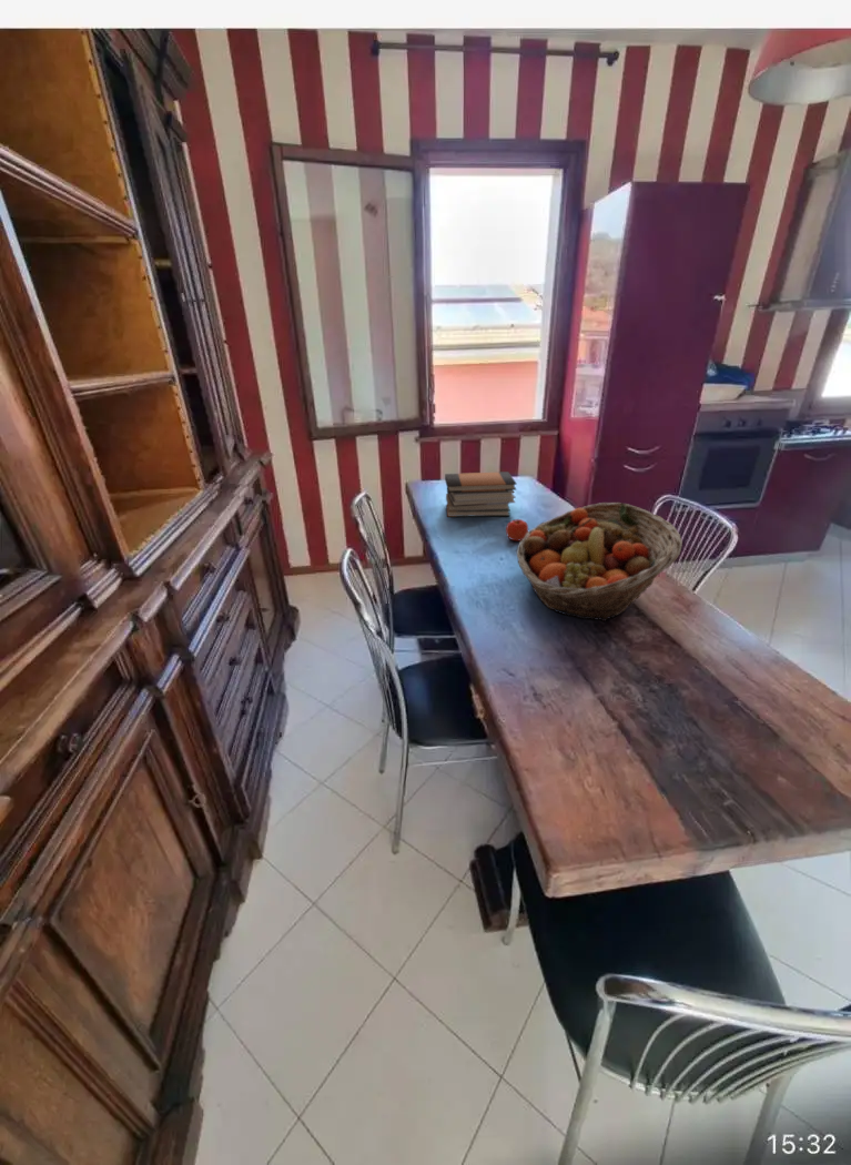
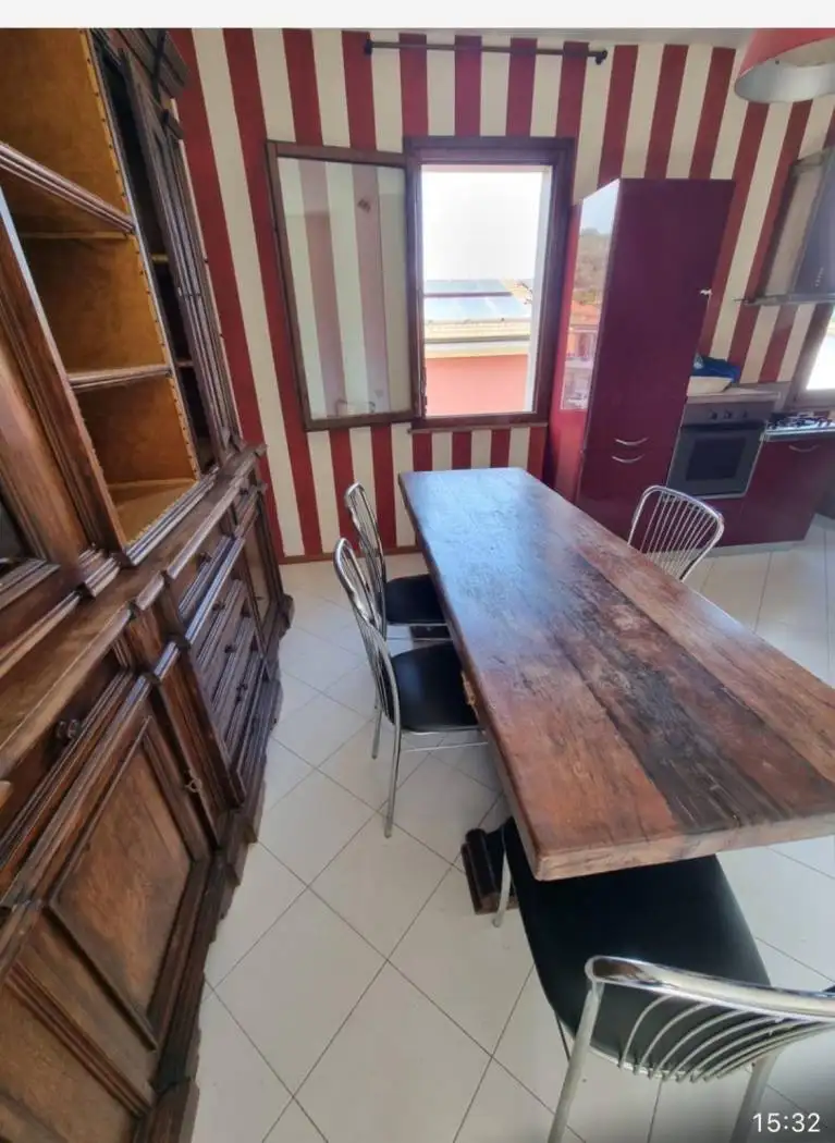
- book stack (478, 494)
- fruit basket (590, 556)
- apple (517, 528)
